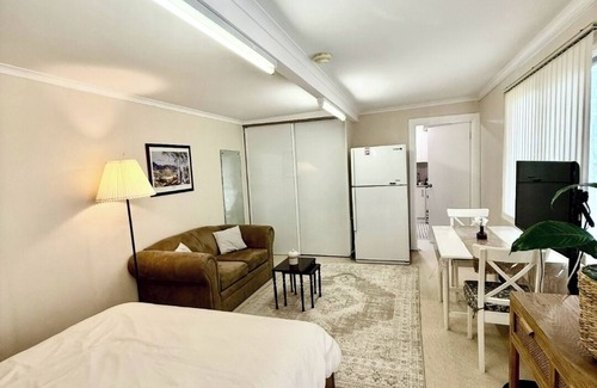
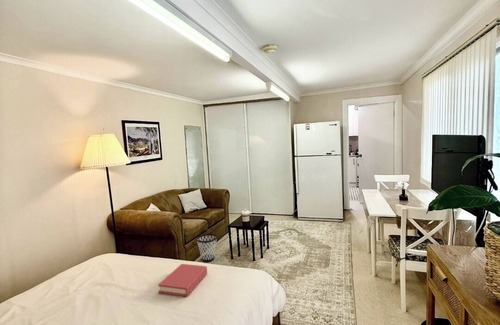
+ hardback book (184, 278)
+ wastebasket (207, 248)
